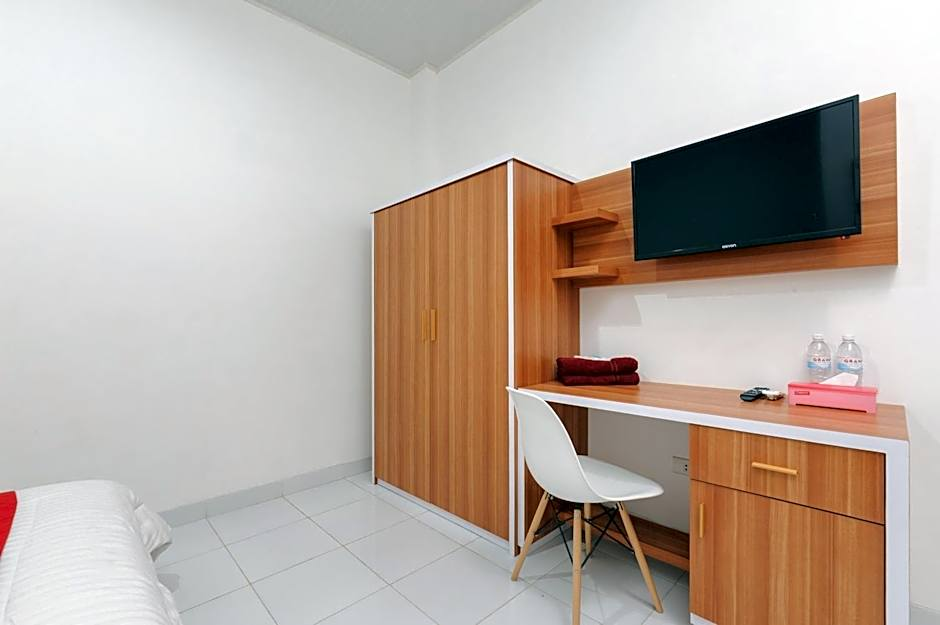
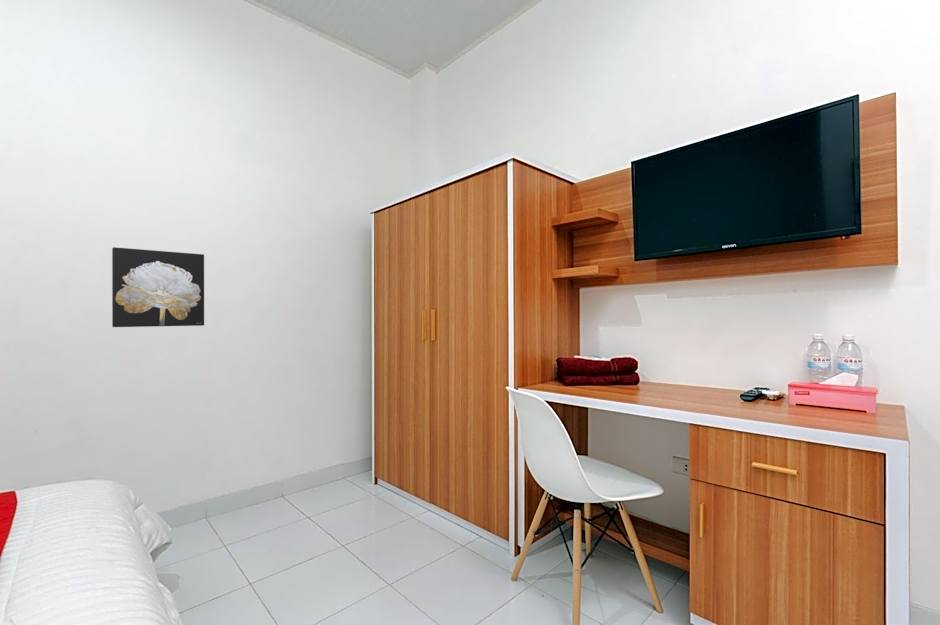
+ wall art (160, 288)
